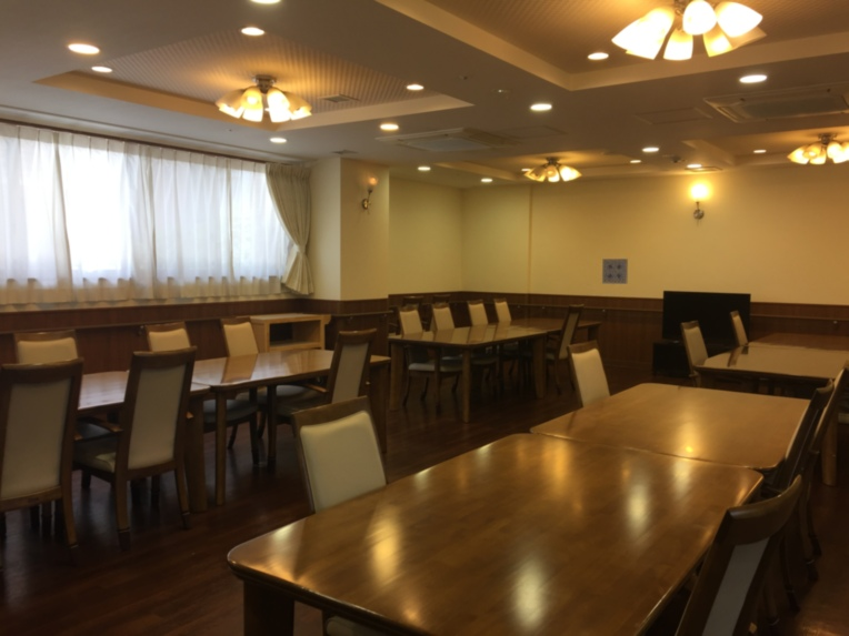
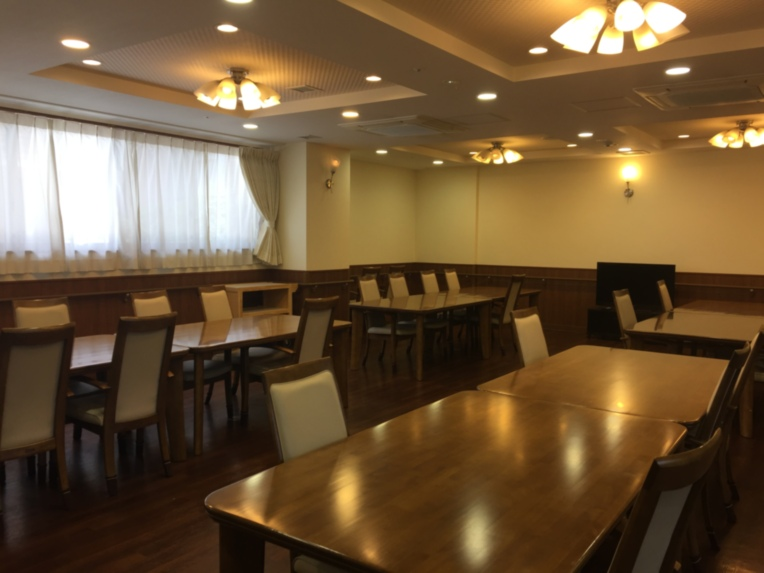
- wall art (615, 271)
